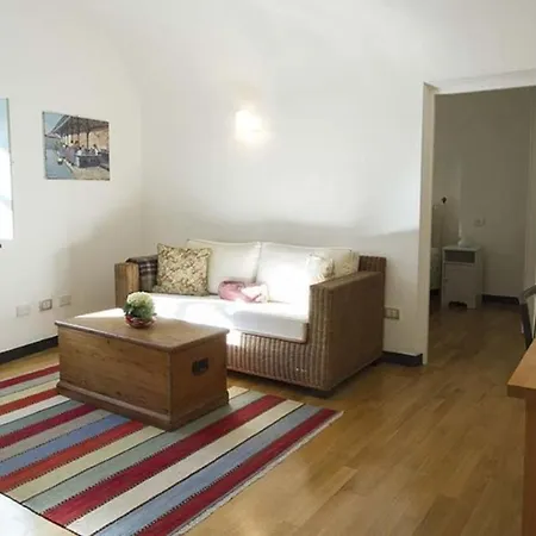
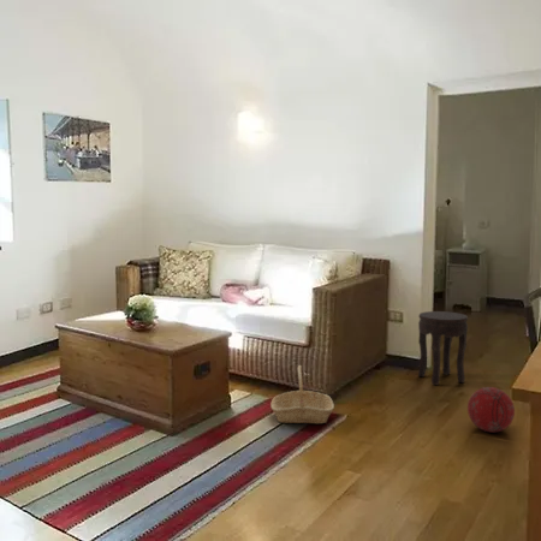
+ basket (302, 391)
+ side table (444, 347)
+ ball (491, 409)
